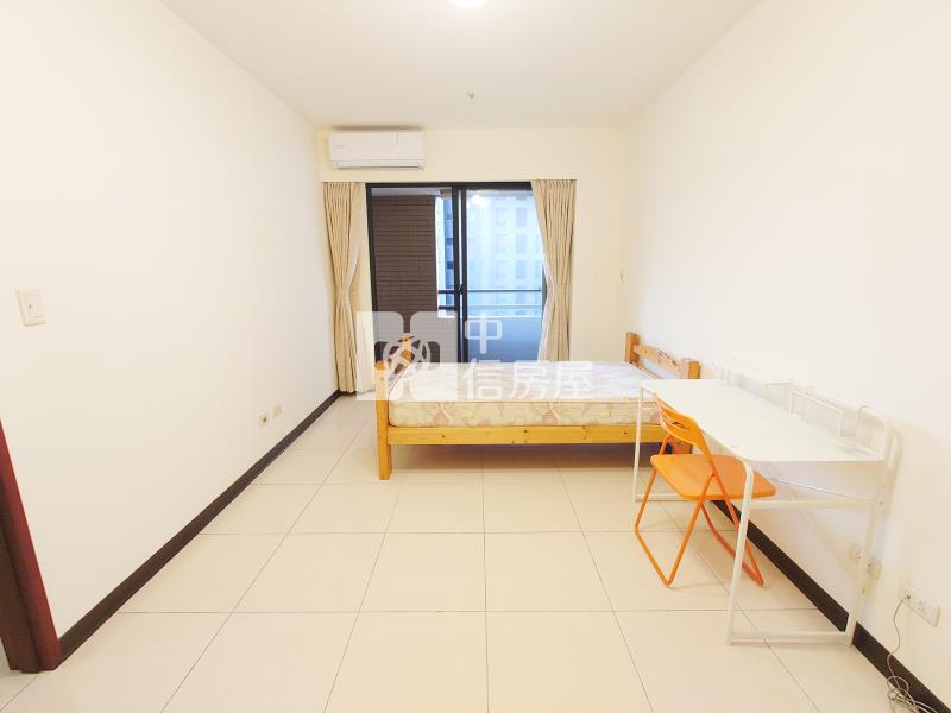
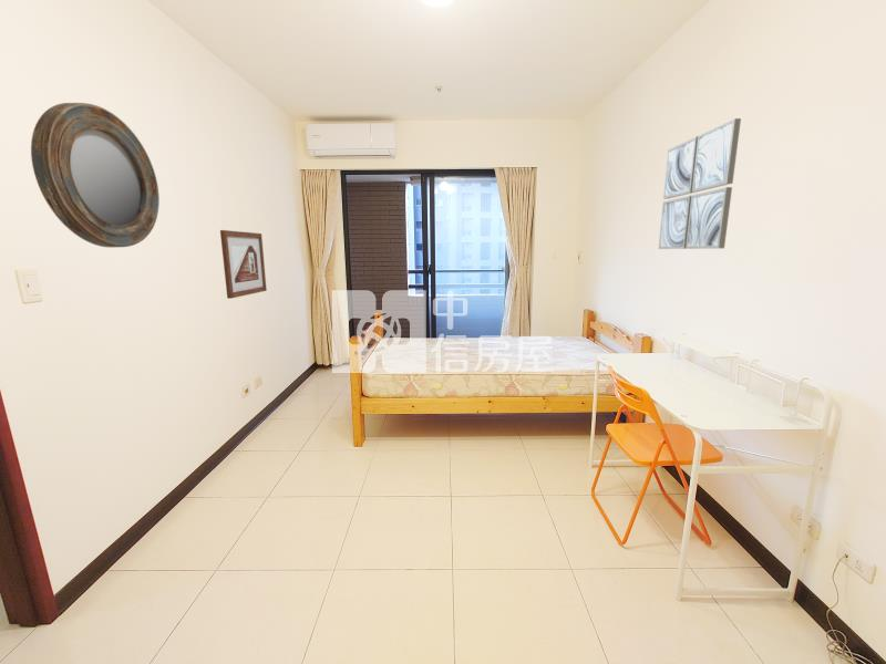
+ home mirror (105, 178)
+ wall art (693, 195)
+ picture frame (245, 263)
